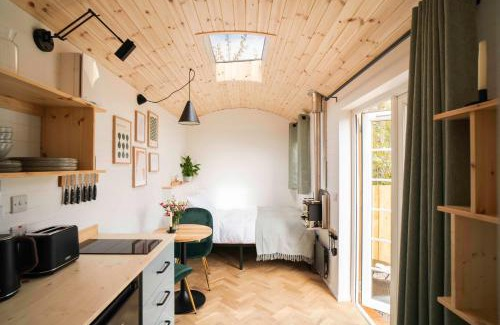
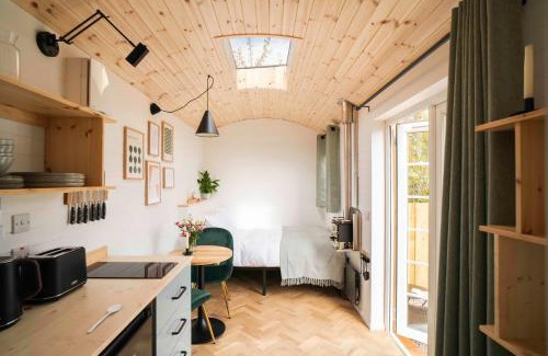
+ stirrer (104, 317)
